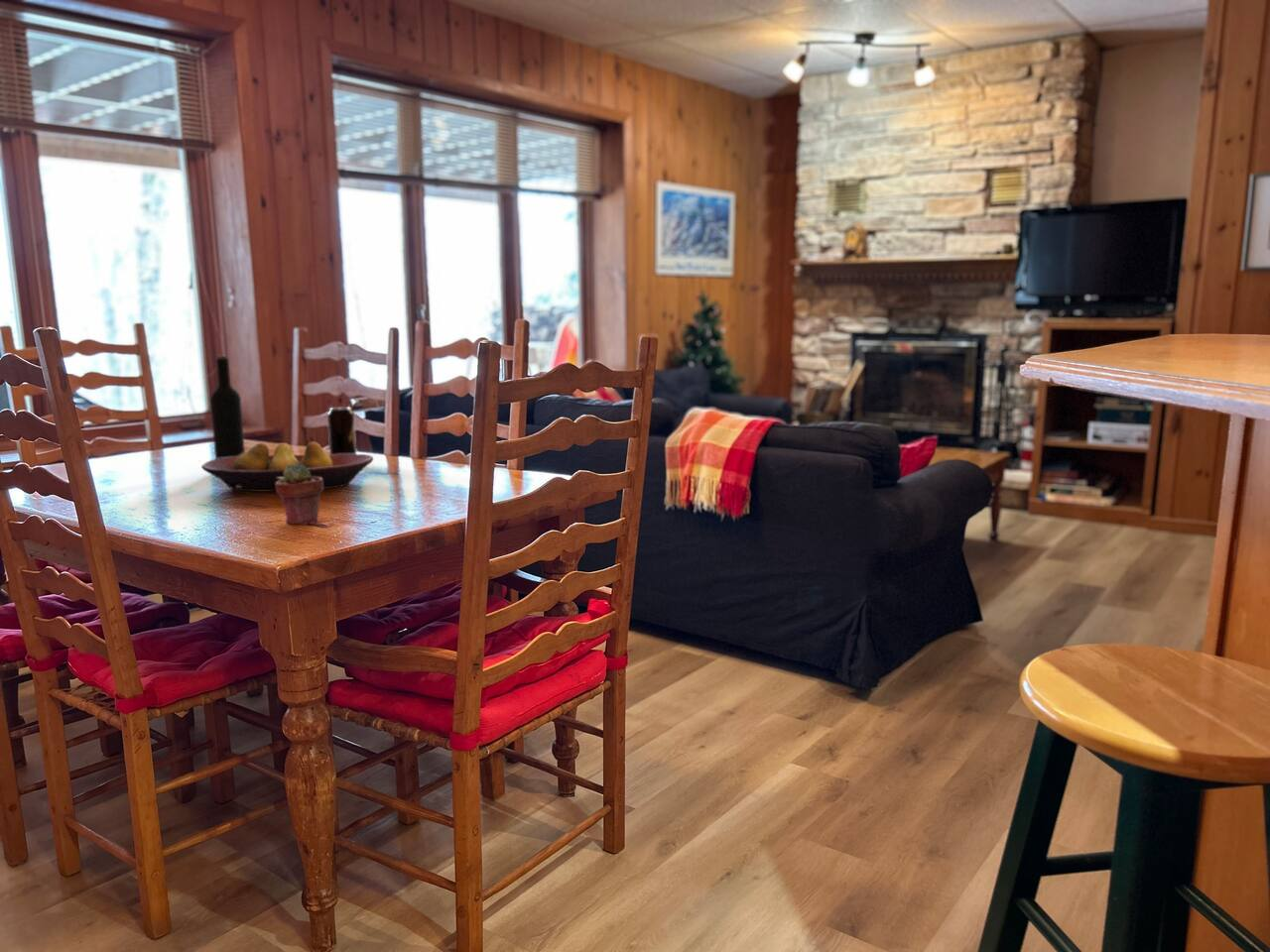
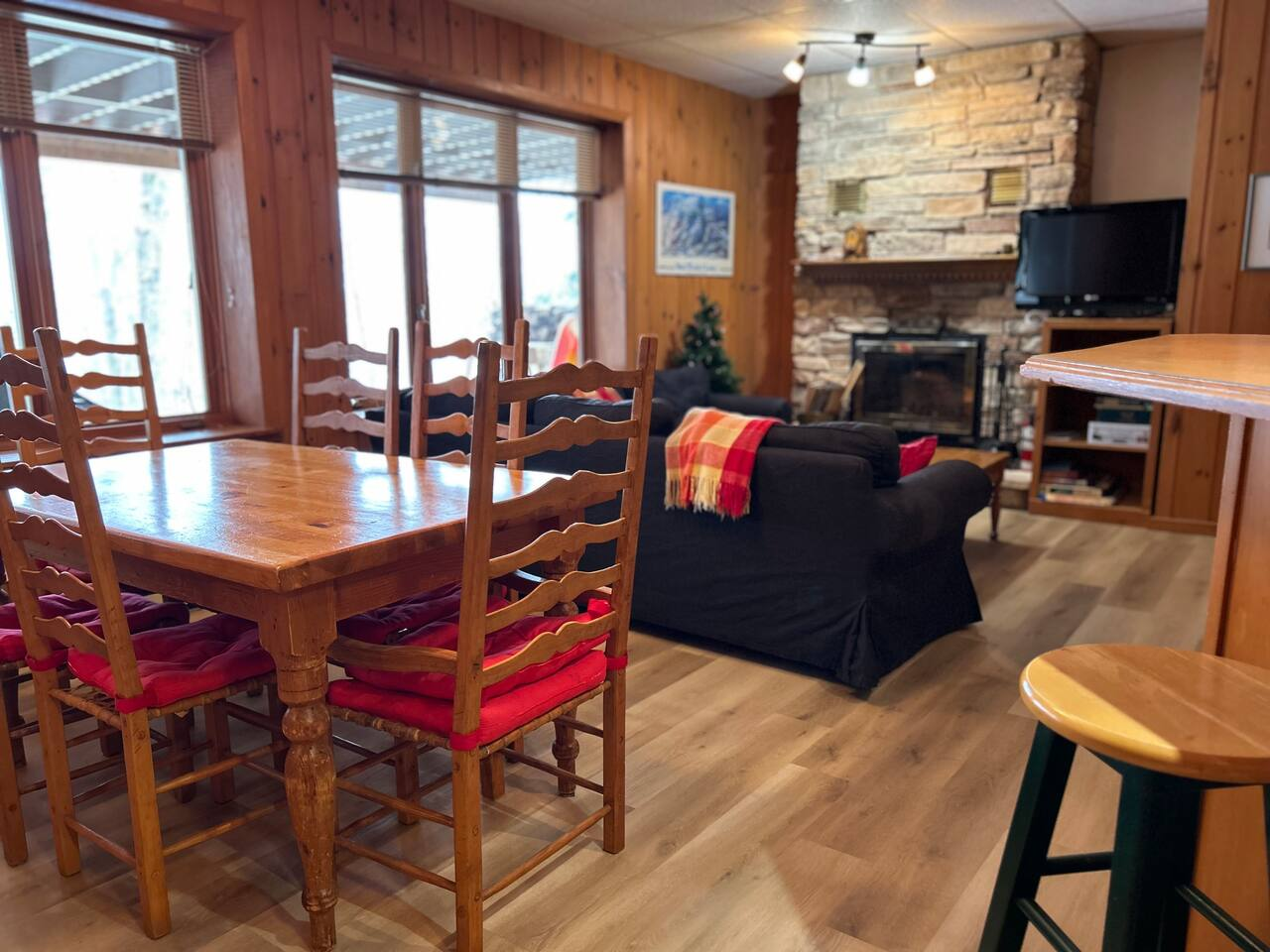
- potted succulent (300, 492)
- wine bottle (226, 414)
- beverage can (341, 434)
- fruit bowl (289, 463)
